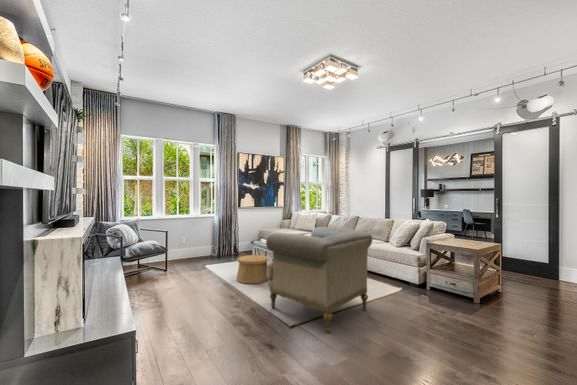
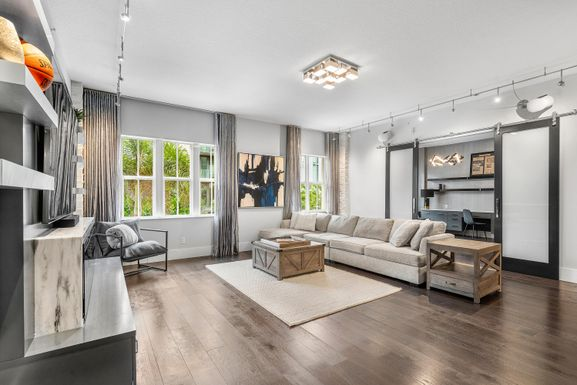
- basket (252, 268)
- armchair (315, 269)
